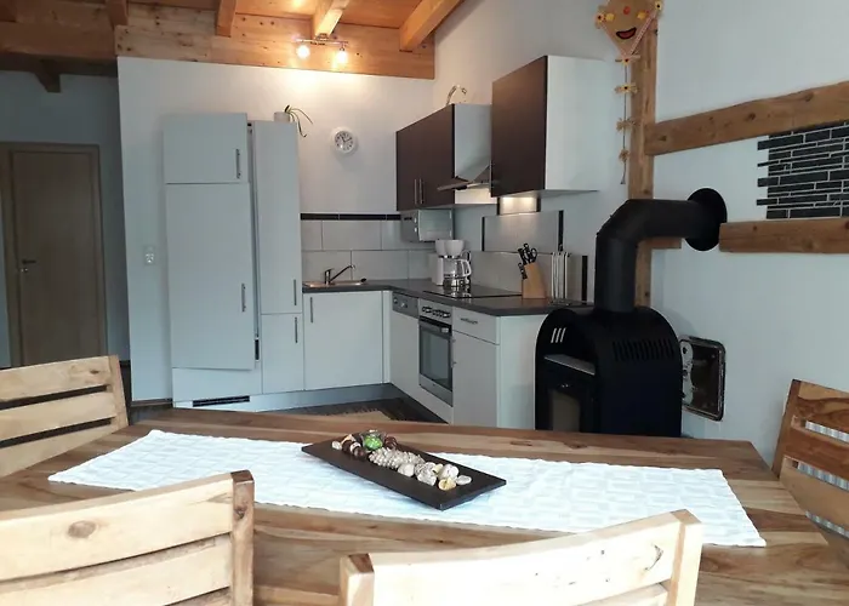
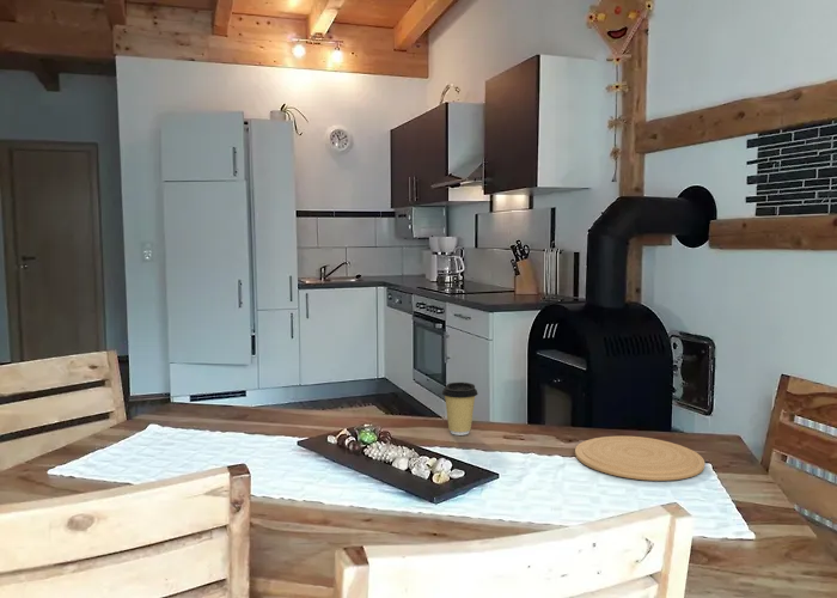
+ coffee cup (459, 408)
+ plate (637, 454)
